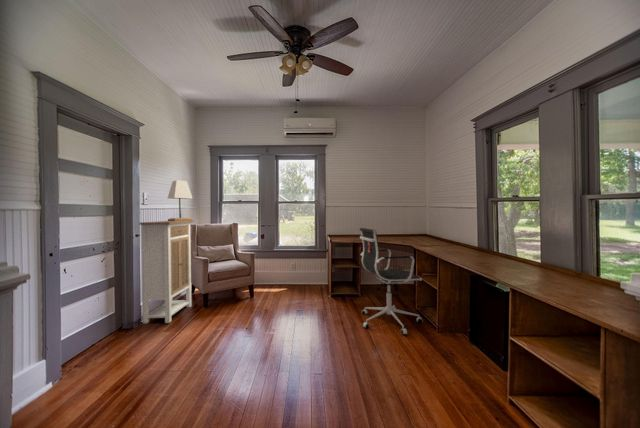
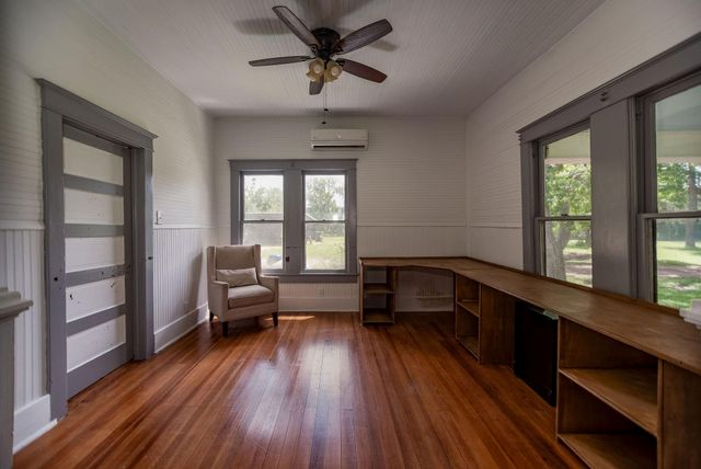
- office chair (390, 275)
- cabinet (169, 267)
- lamp (179, 200)
